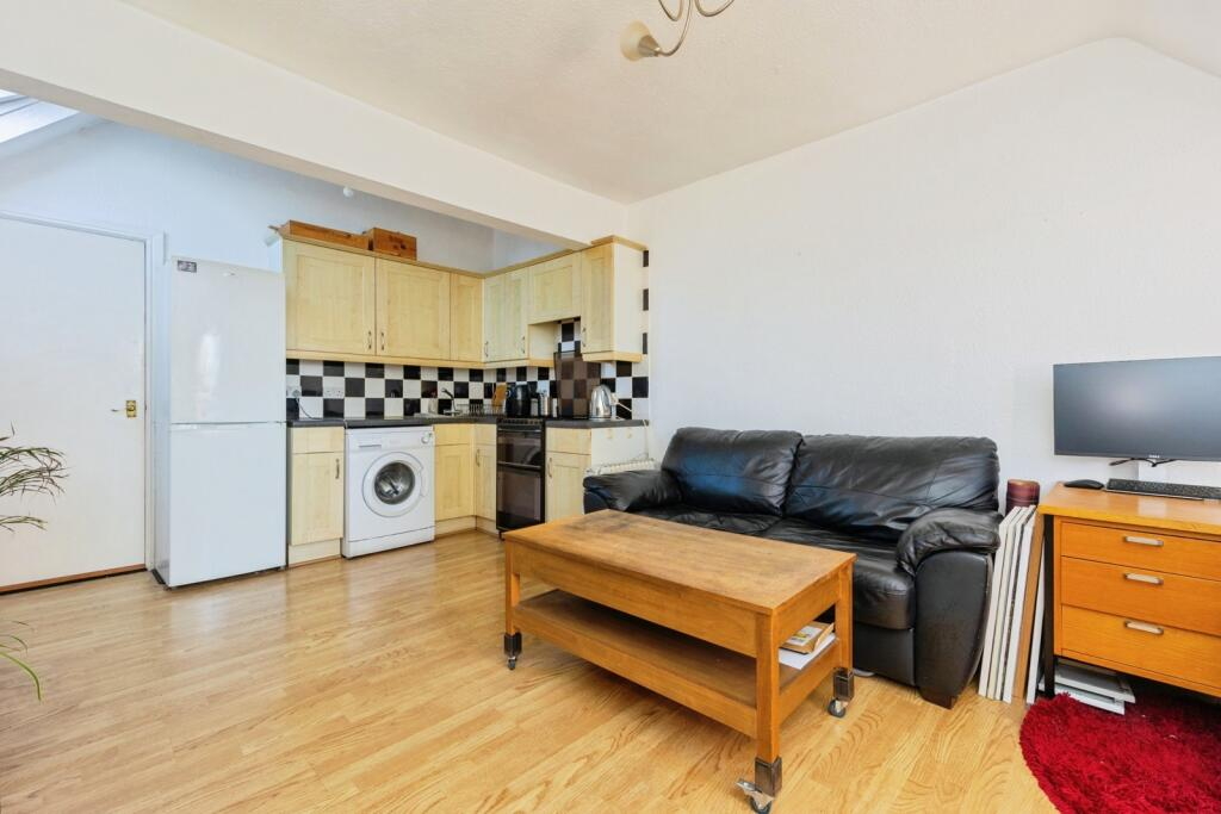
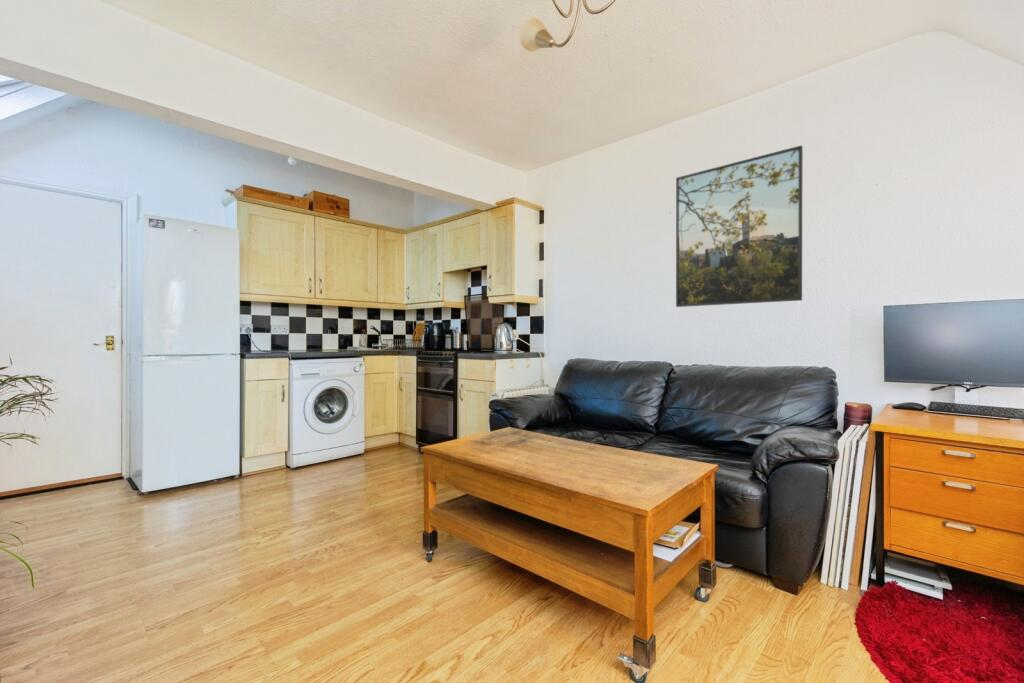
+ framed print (733, 233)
